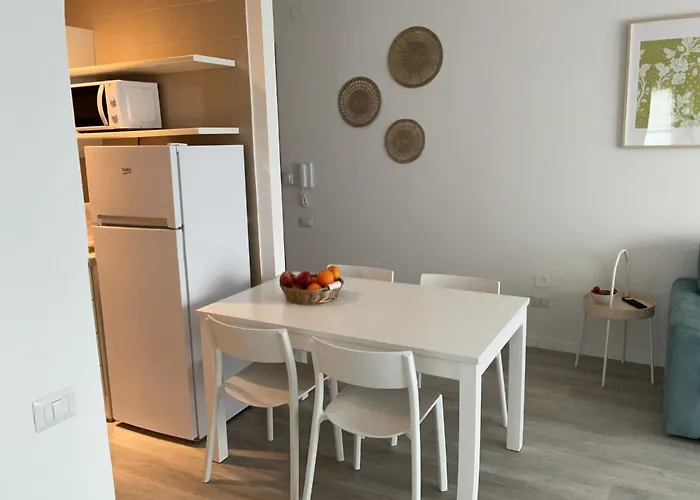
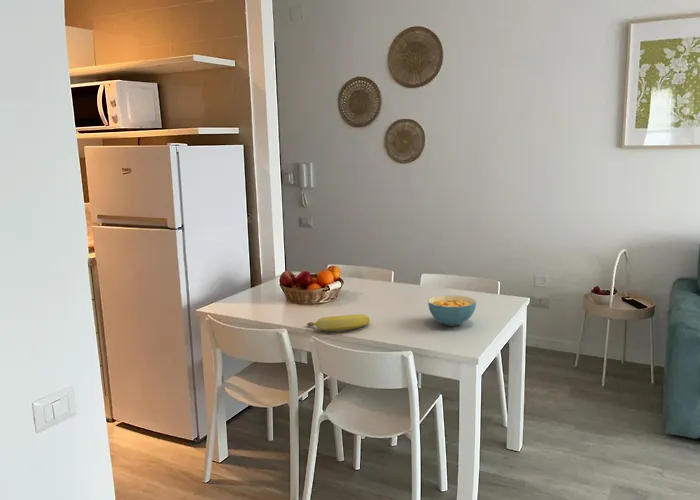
+ cereal bowl (451, 312)
+ banana (340, 318)
